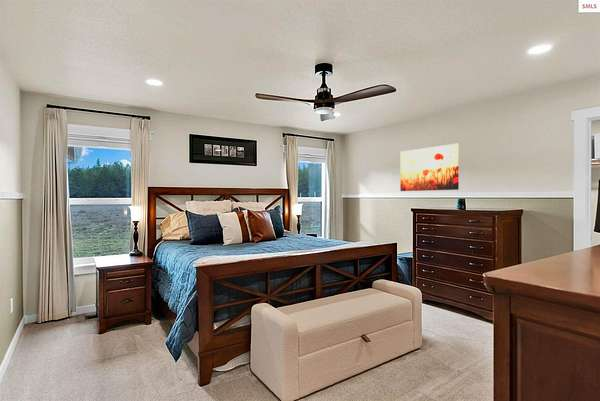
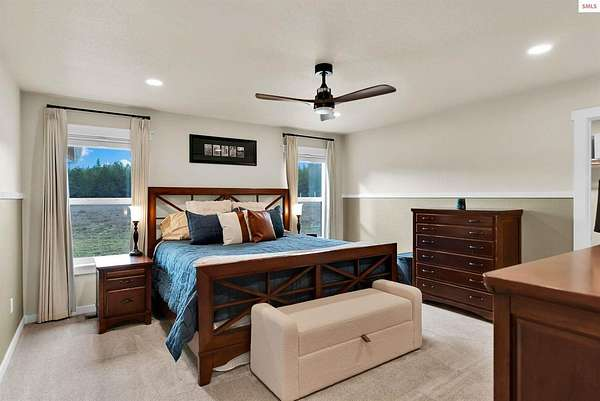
- wall art (427, 169)
